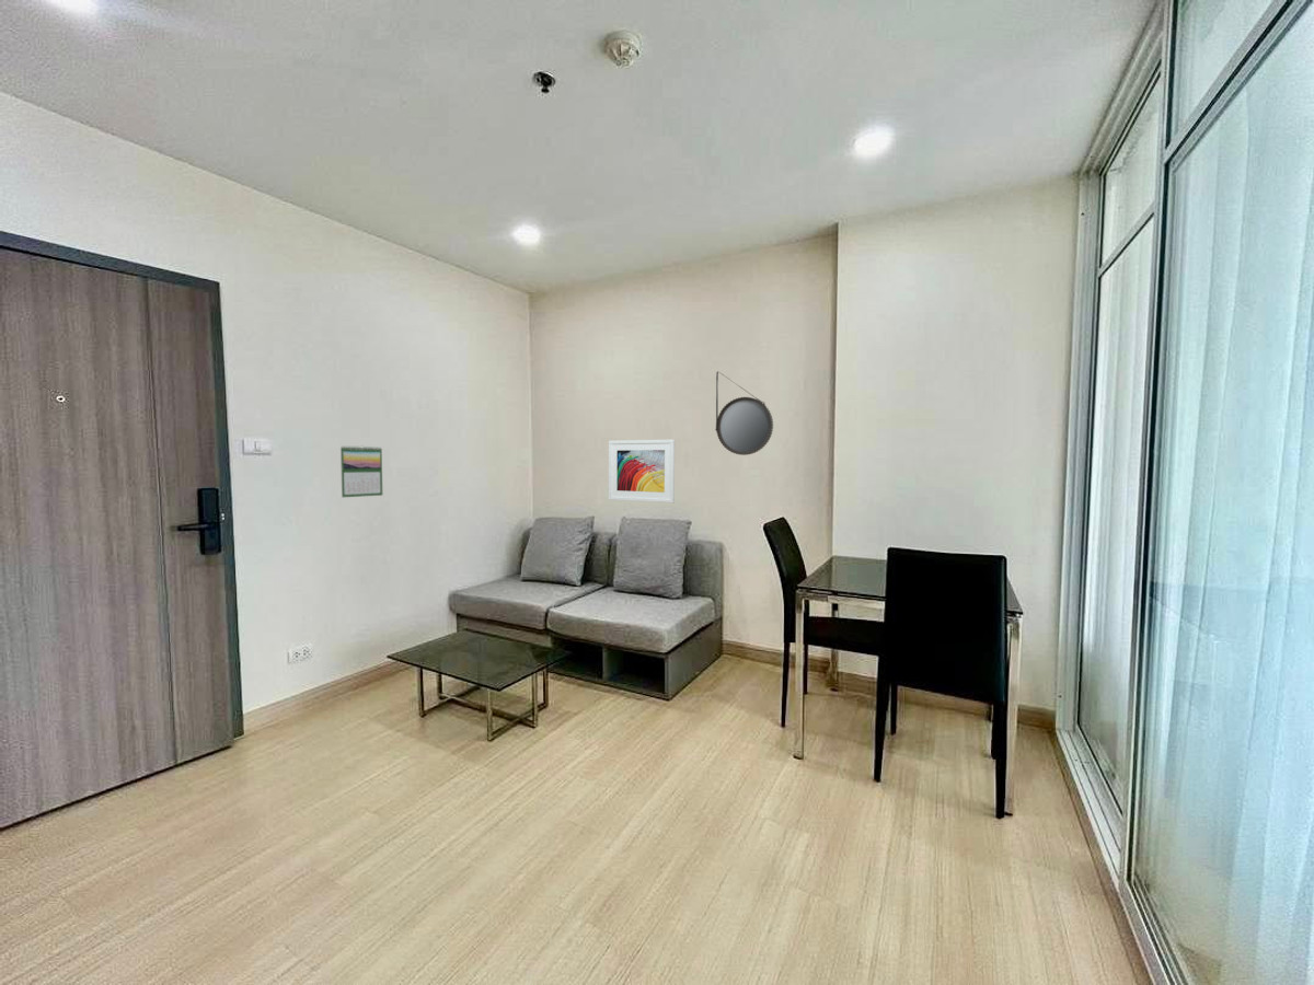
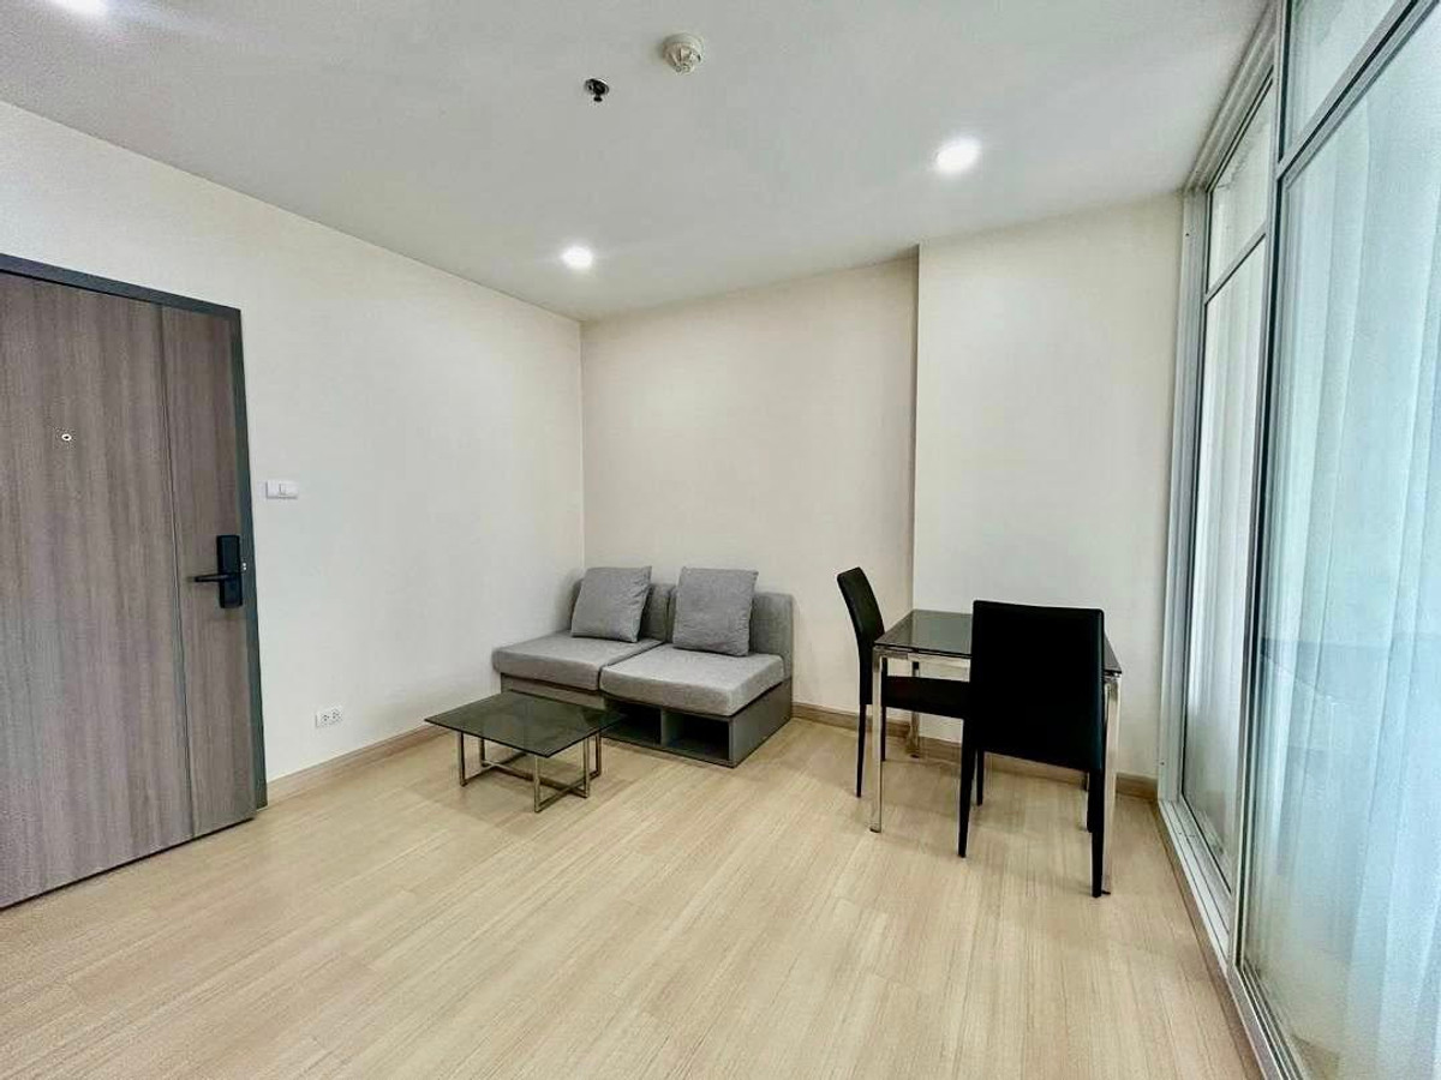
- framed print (641, 471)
- home mirror (744, 412)
- calendar (361, 471)
